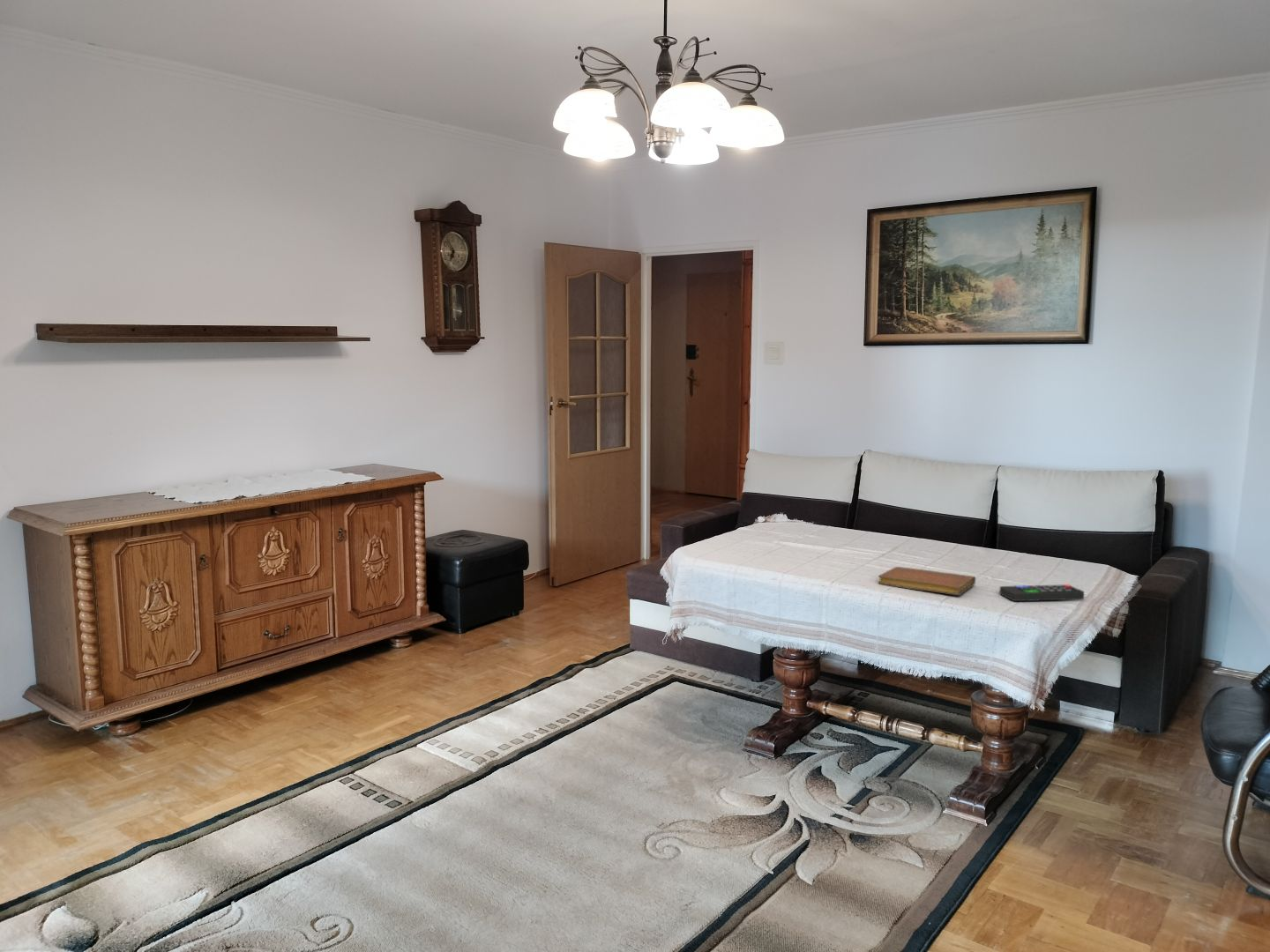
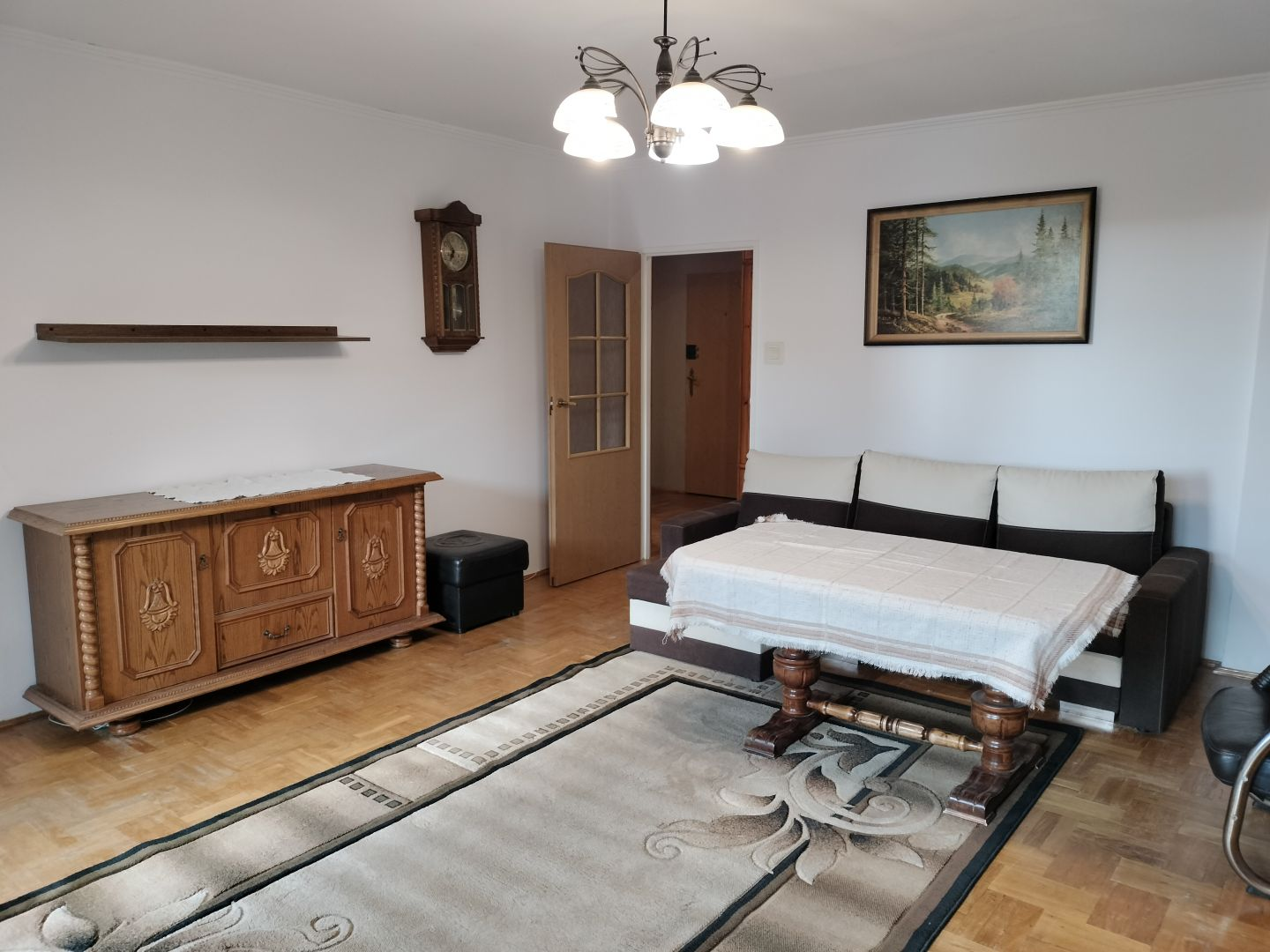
- remote control (1041, 591)
- notebook (926, 579)
